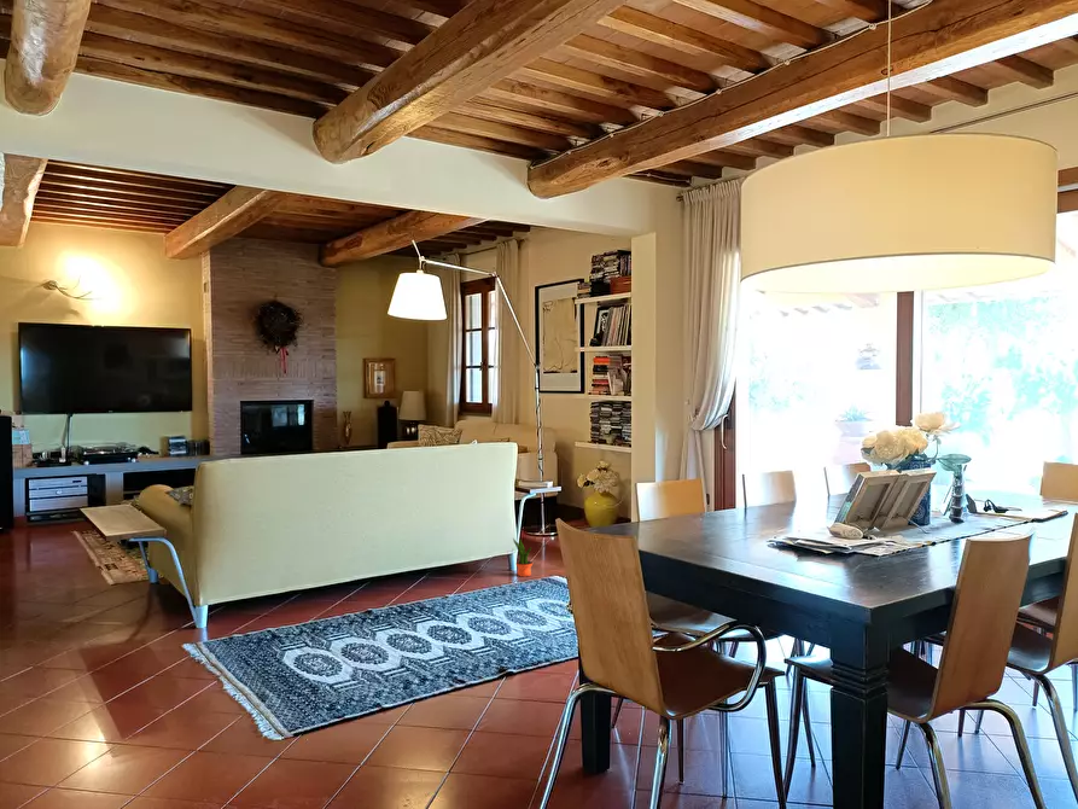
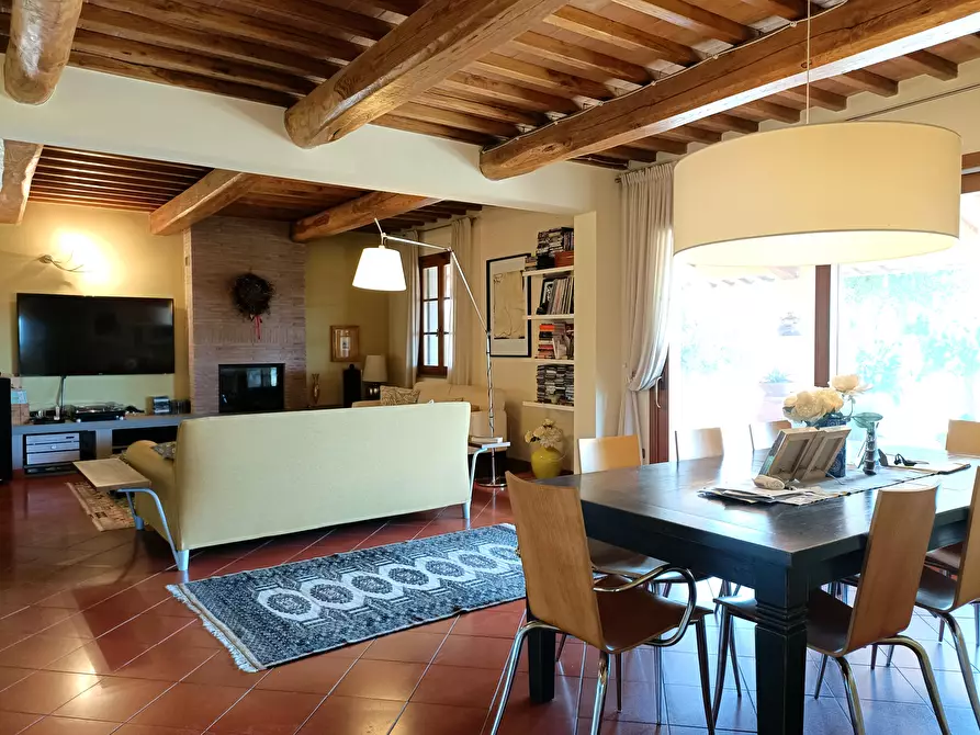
- potted plant (521, 555)
